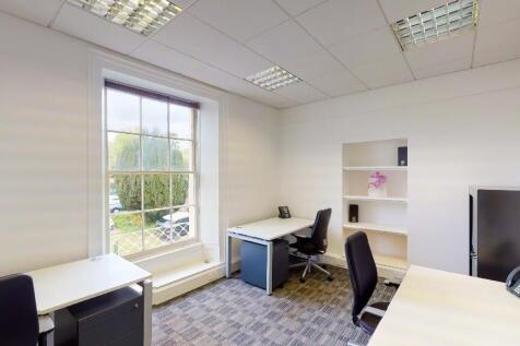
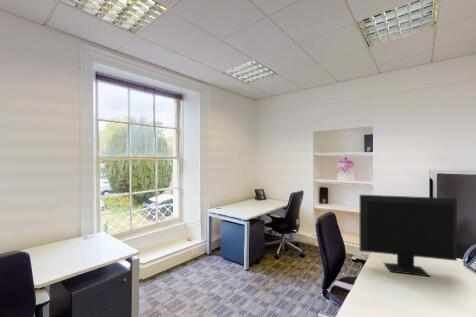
+ monitor (405, 232)
